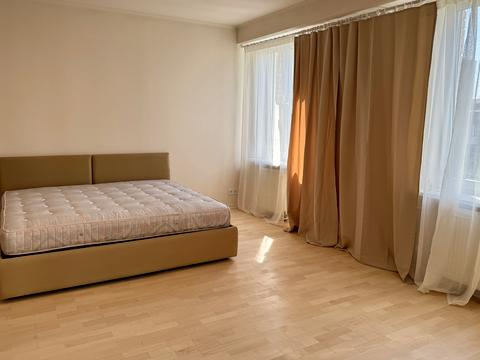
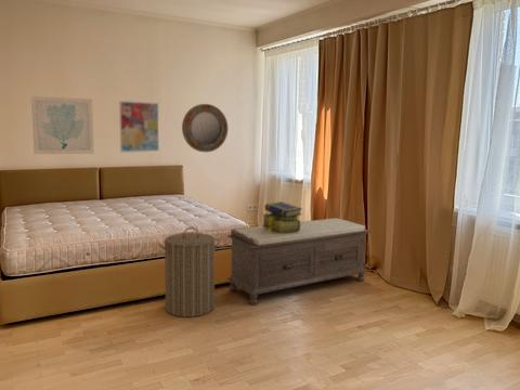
+ bench (300, 256)
+ wall art (140, 127)
+ home mirror (205, 128)
+ stack of books (283, 217)
+ laundry hamper (190, 268)
+ wall art (63, 126)
